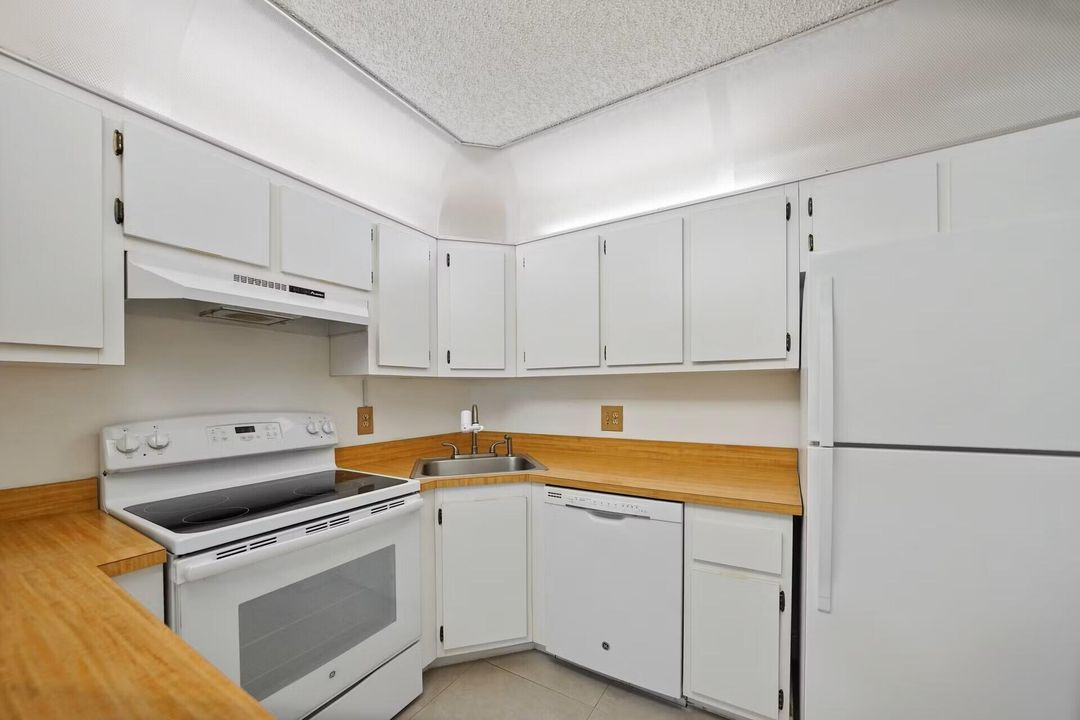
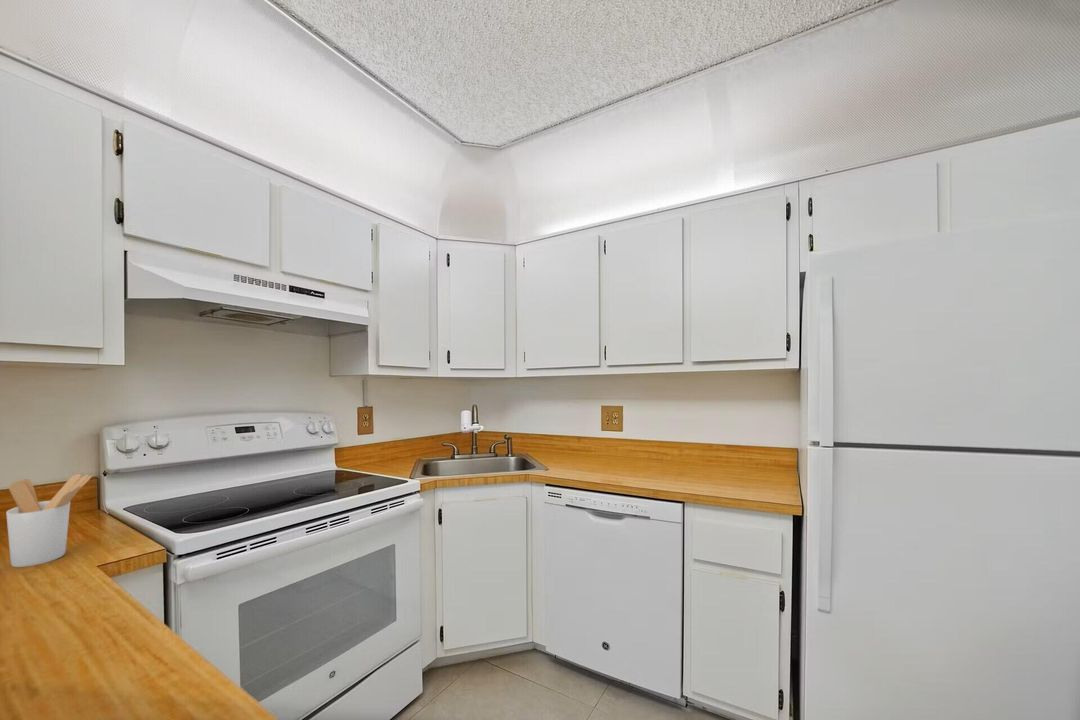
+ utensil holder (52, 515)
